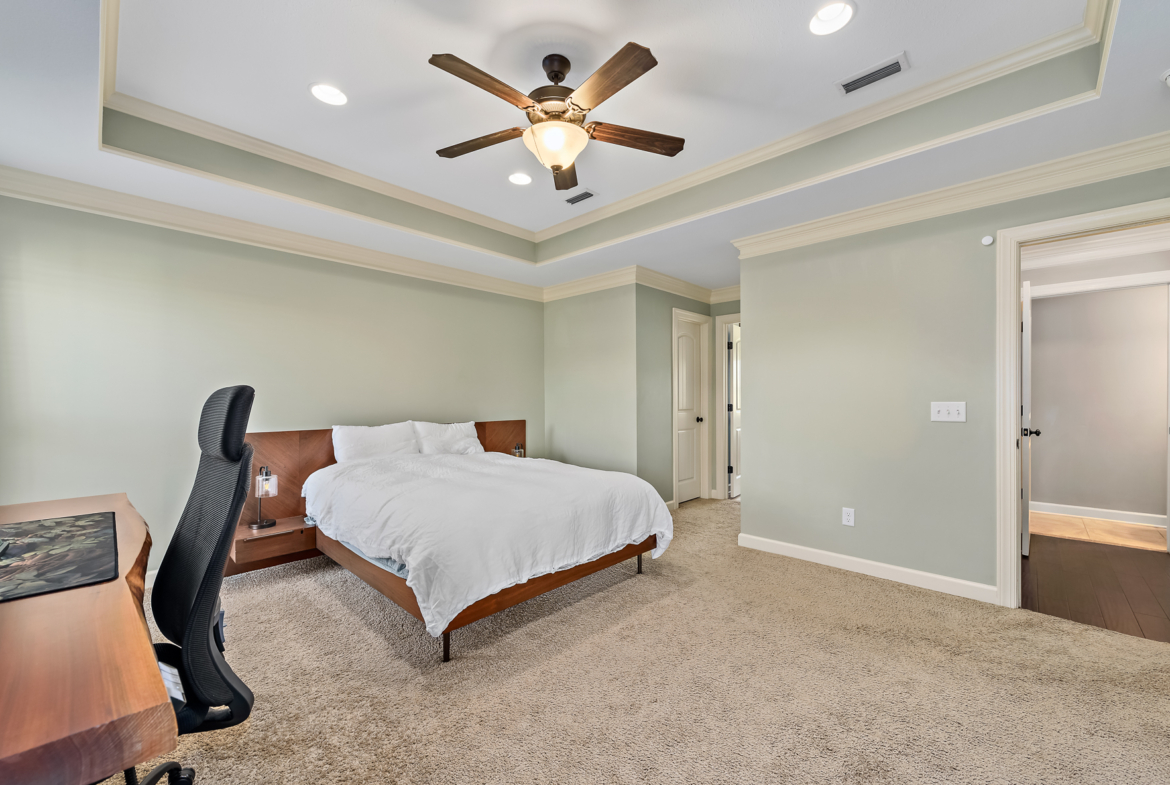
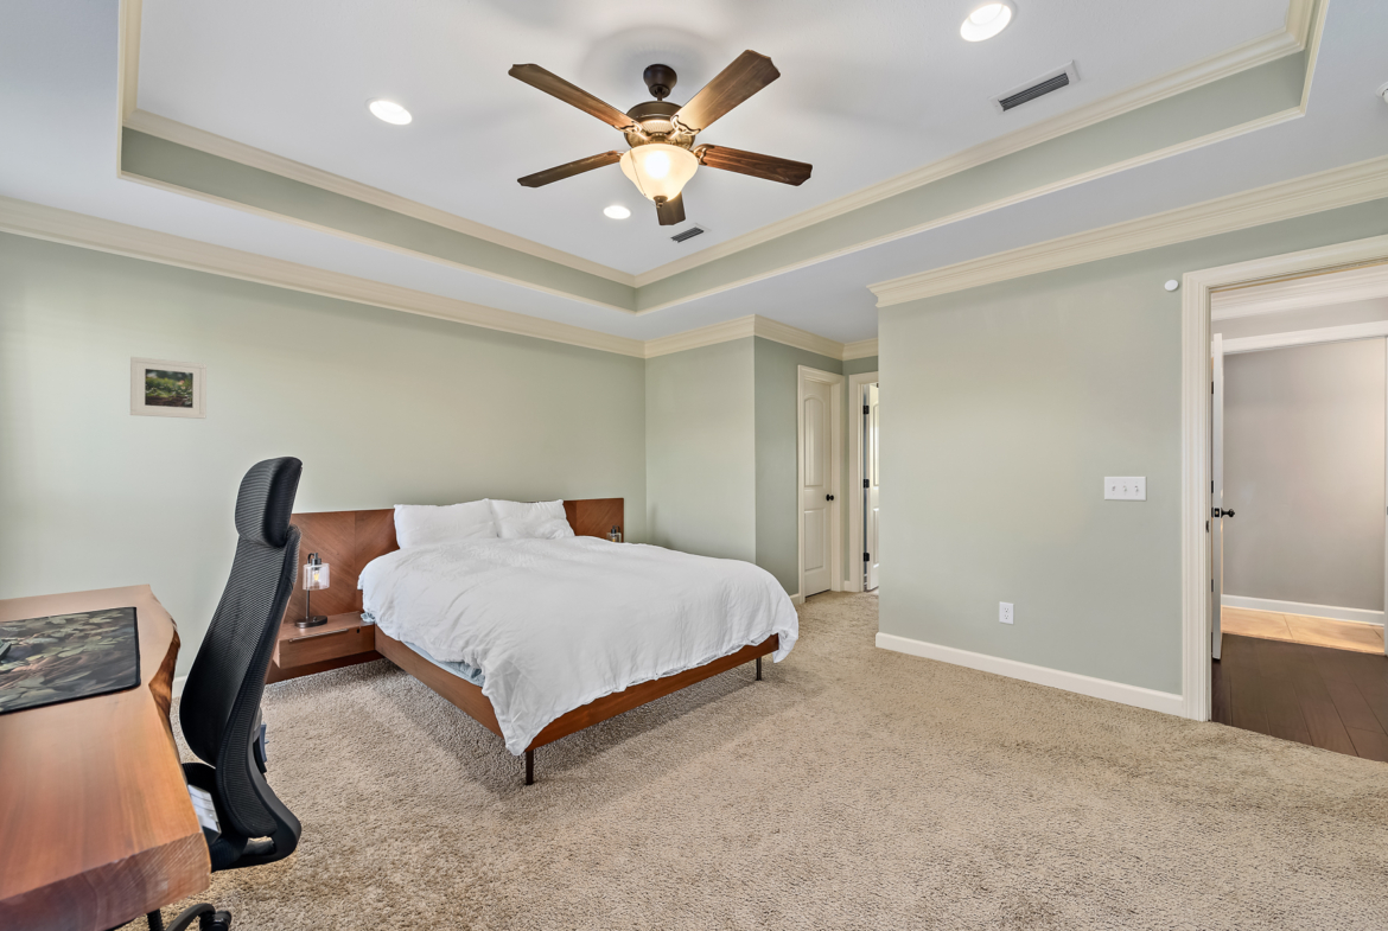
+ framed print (168, 388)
